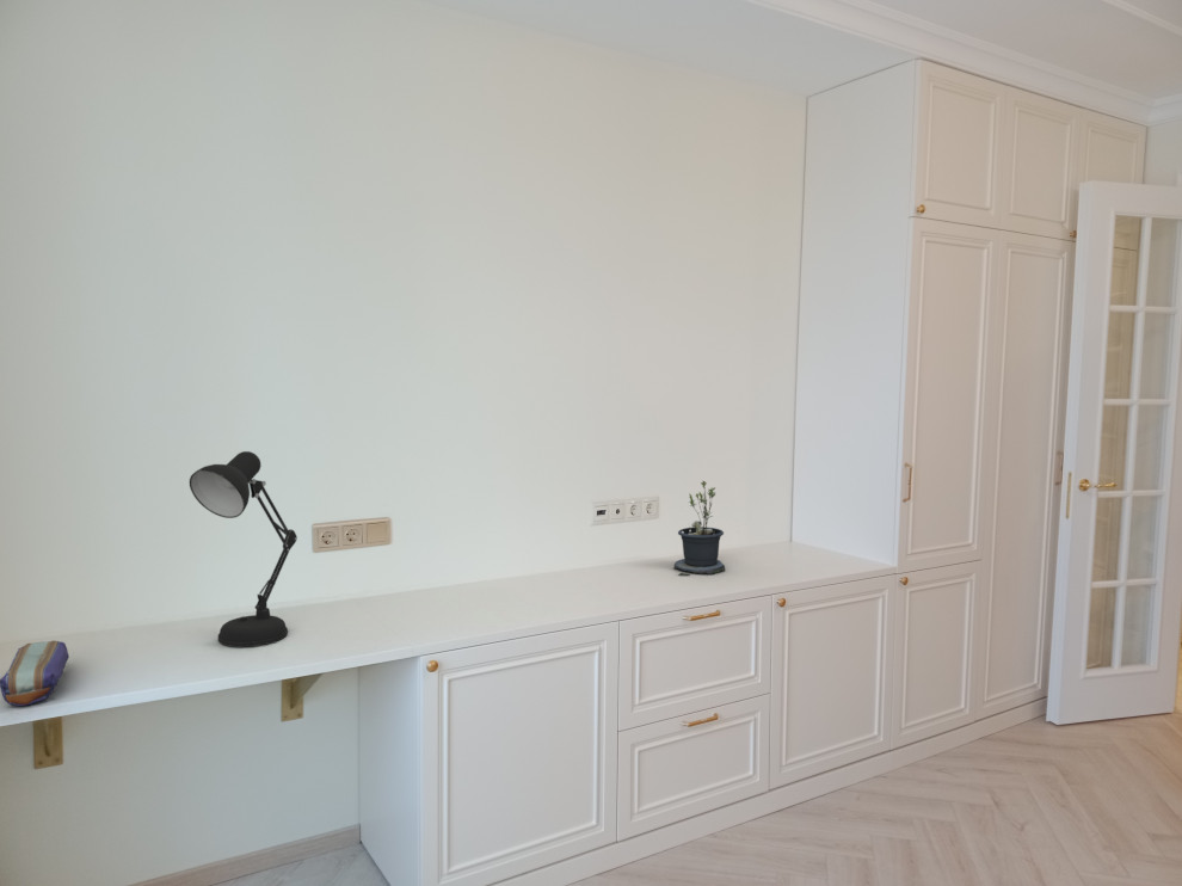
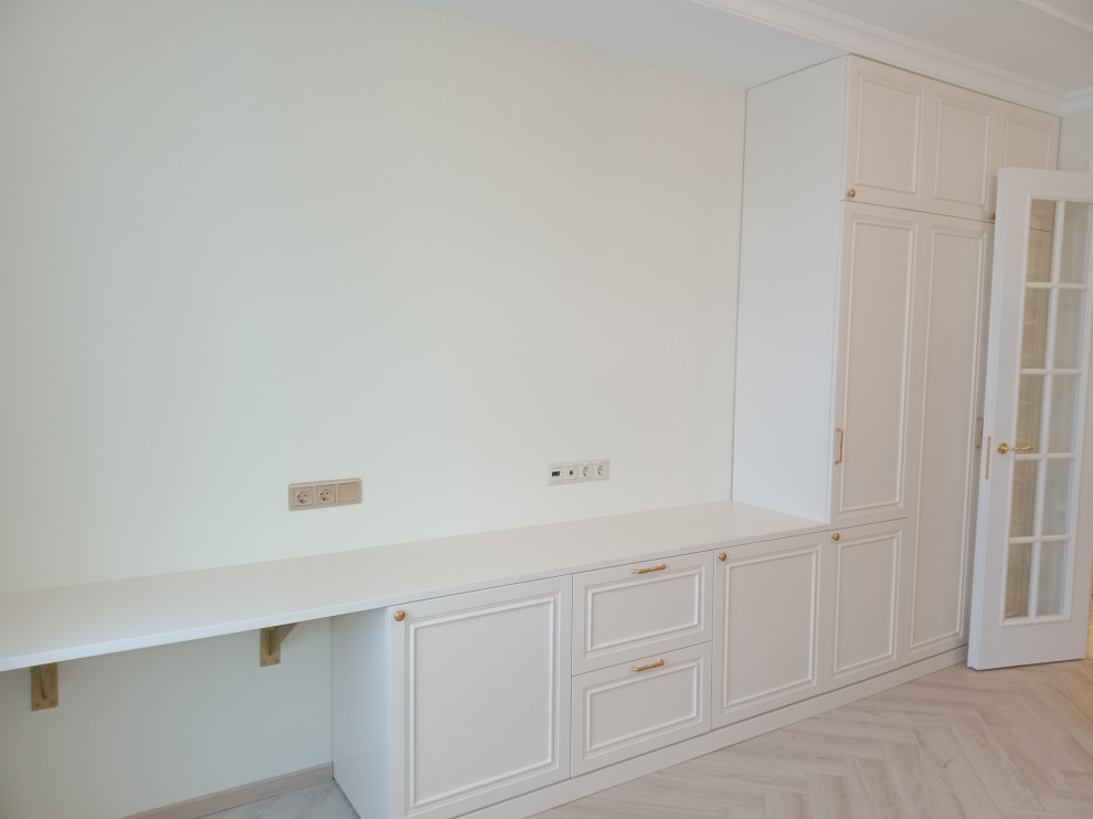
- potted plant (698, 523)
- pencil case (36, 669)
- desk lamp (234, 517)
